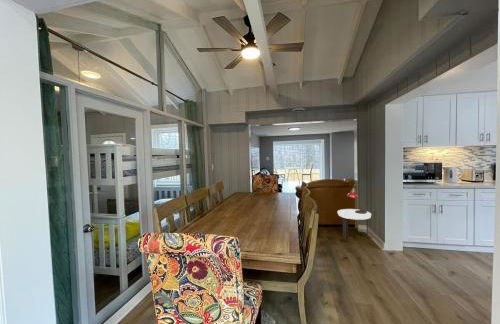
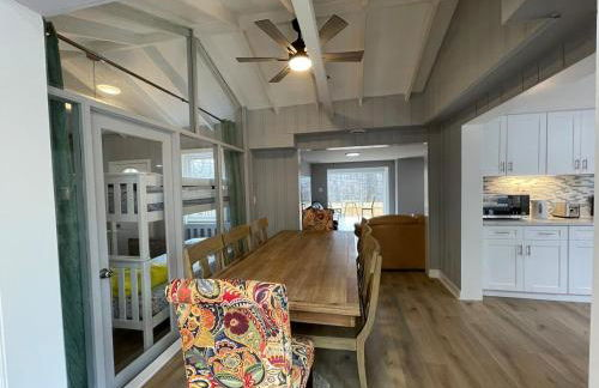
- lamp (356, 198)
- side table (354, 218)
